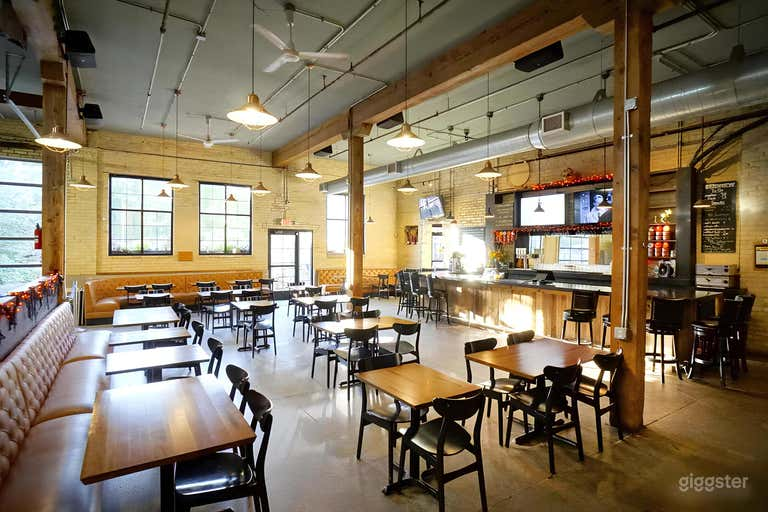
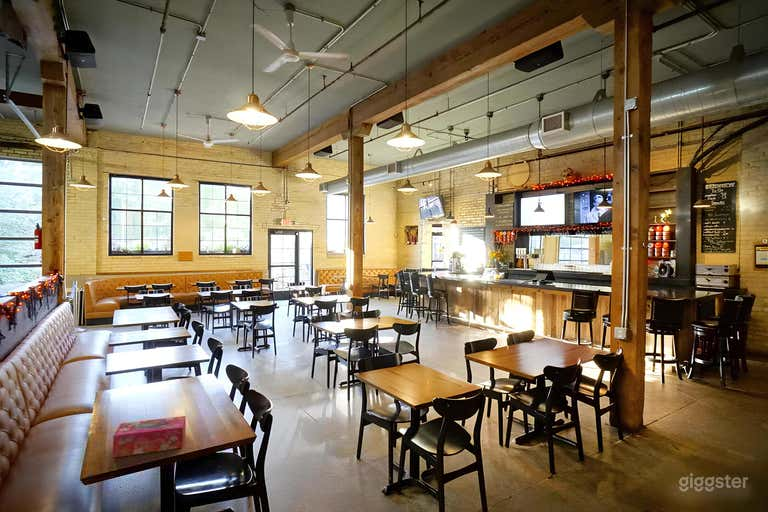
+ tissue box (151, 435)
